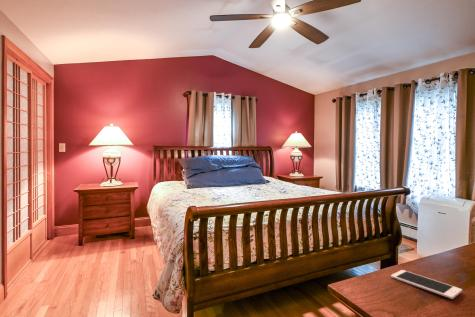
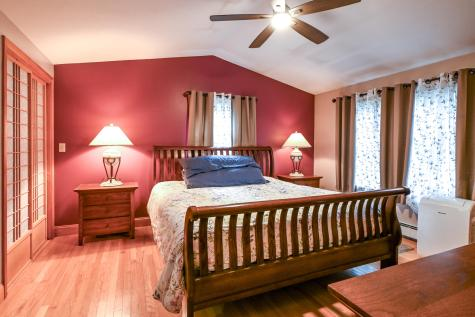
- cell phone (424, 282)
